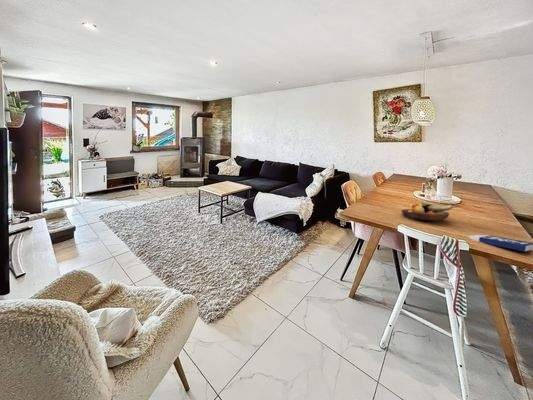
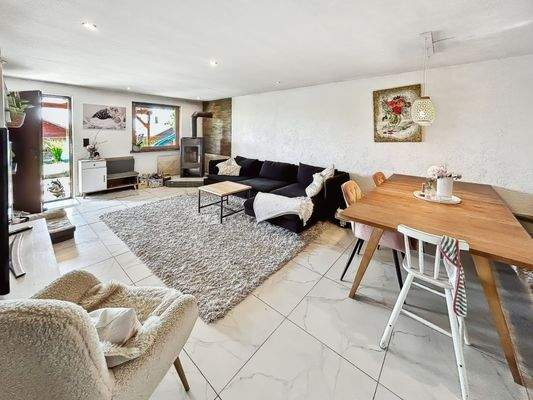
- book (500, 241)
- fruit bowl (425, 209)
